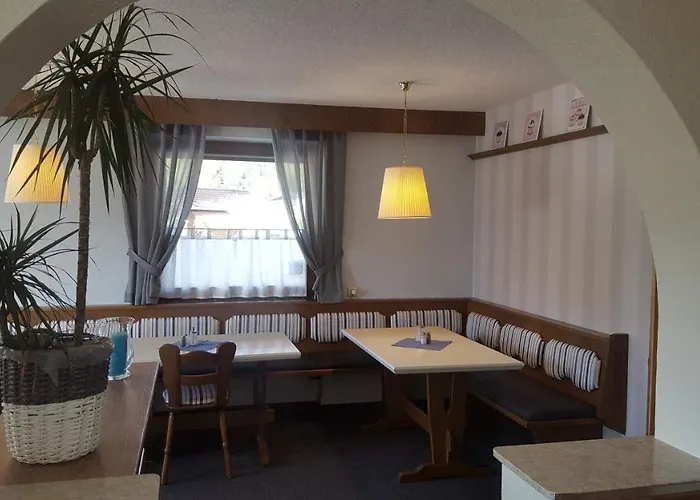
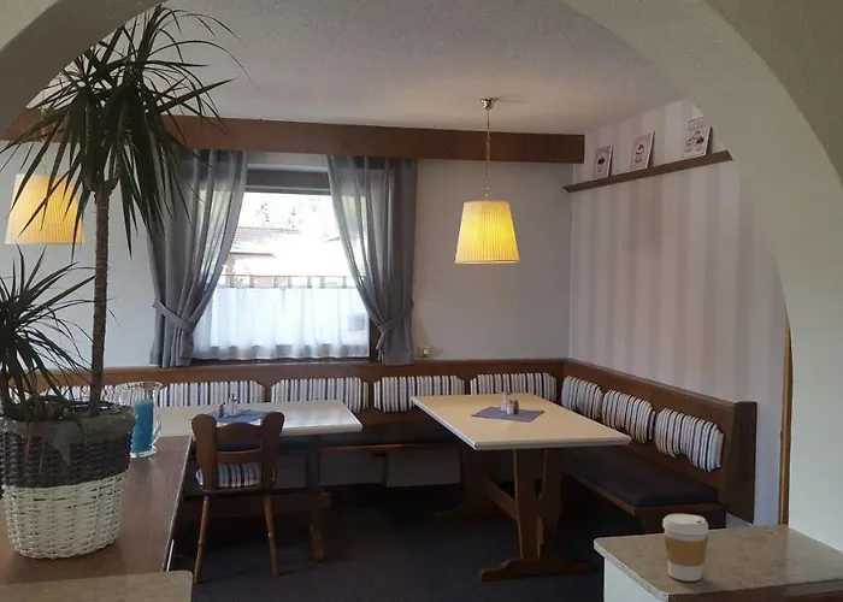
+ coffee cup (684, 545)
